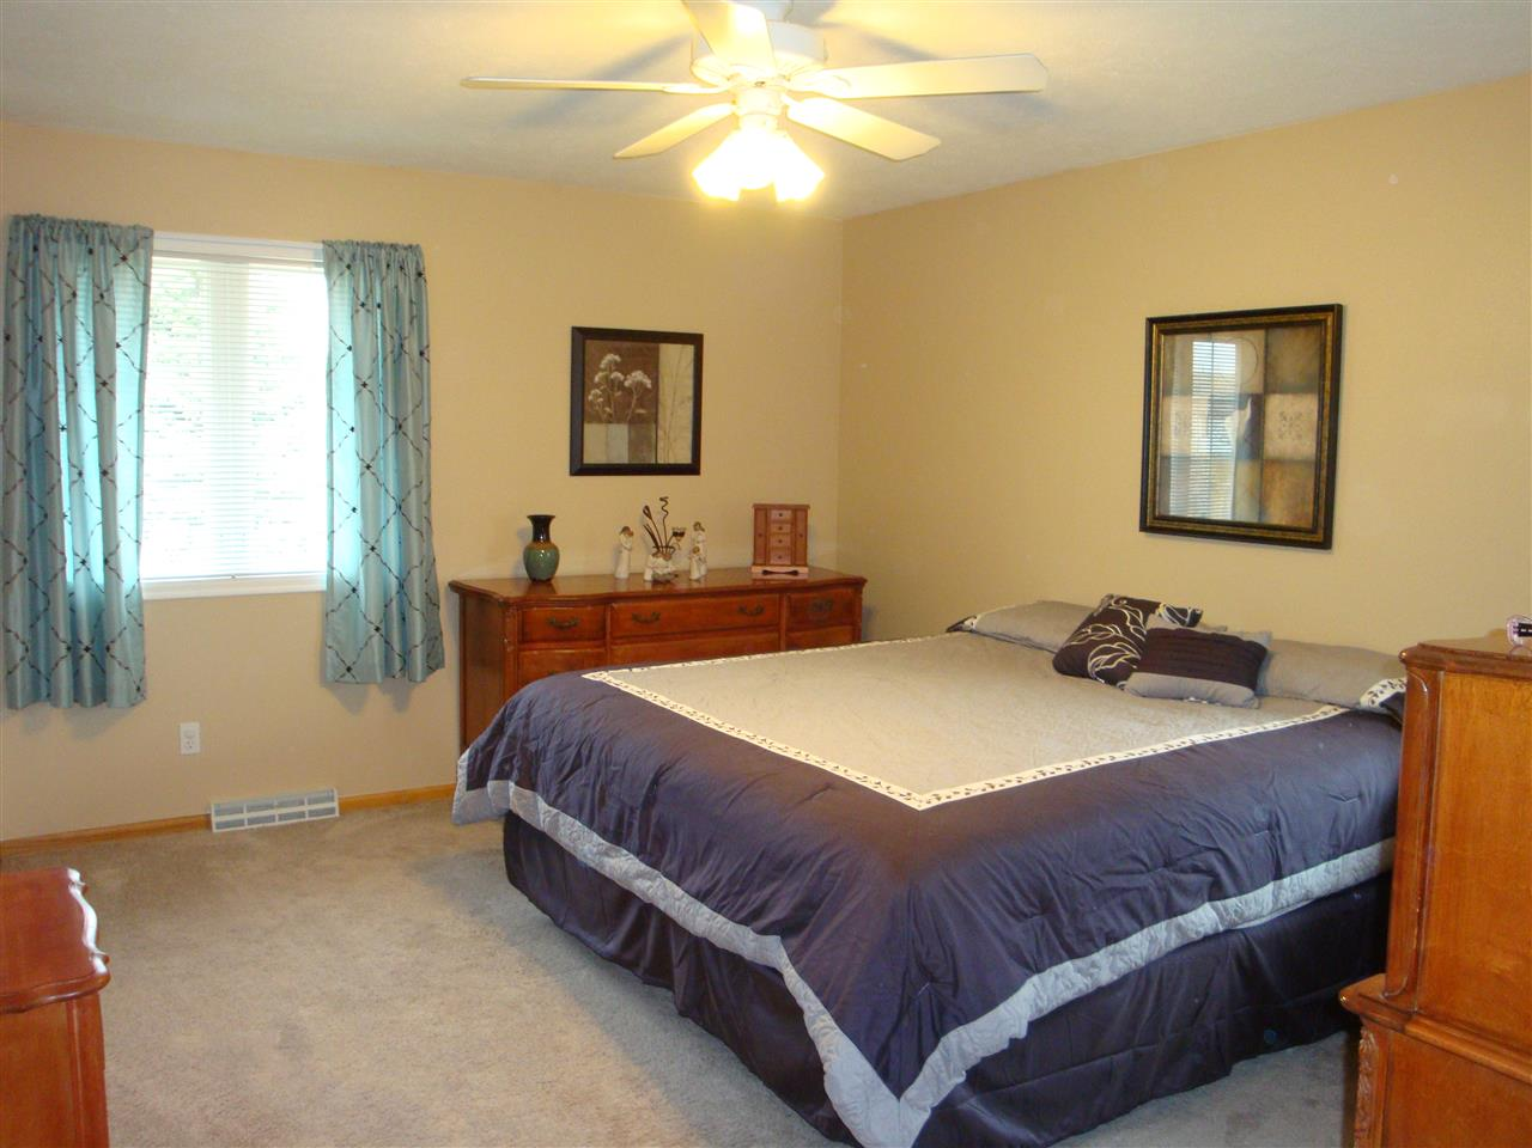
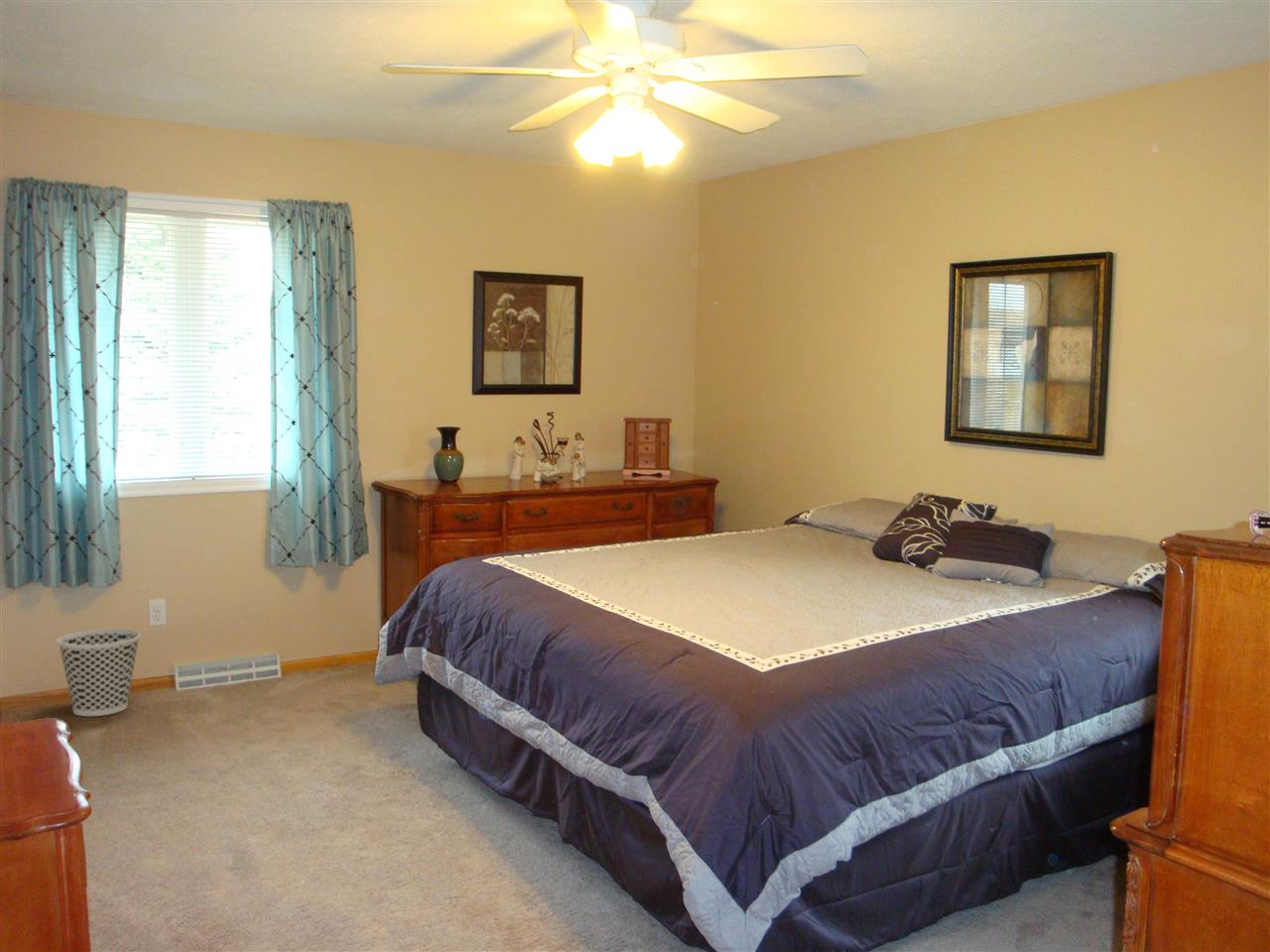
+ wastebasket (99, 672)
